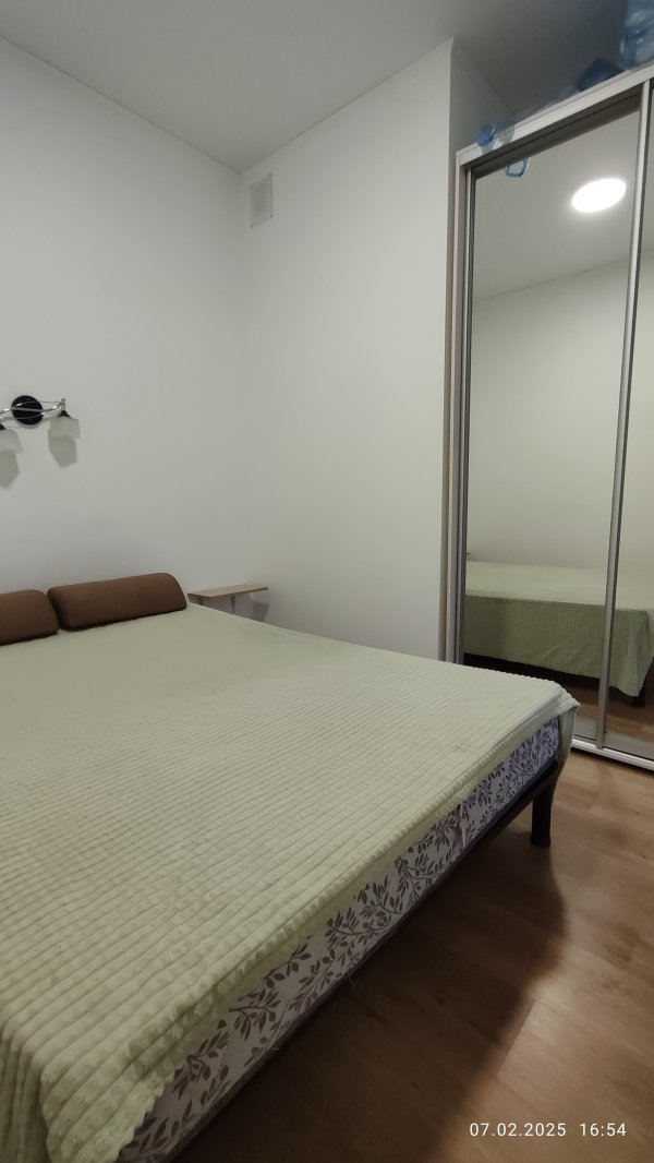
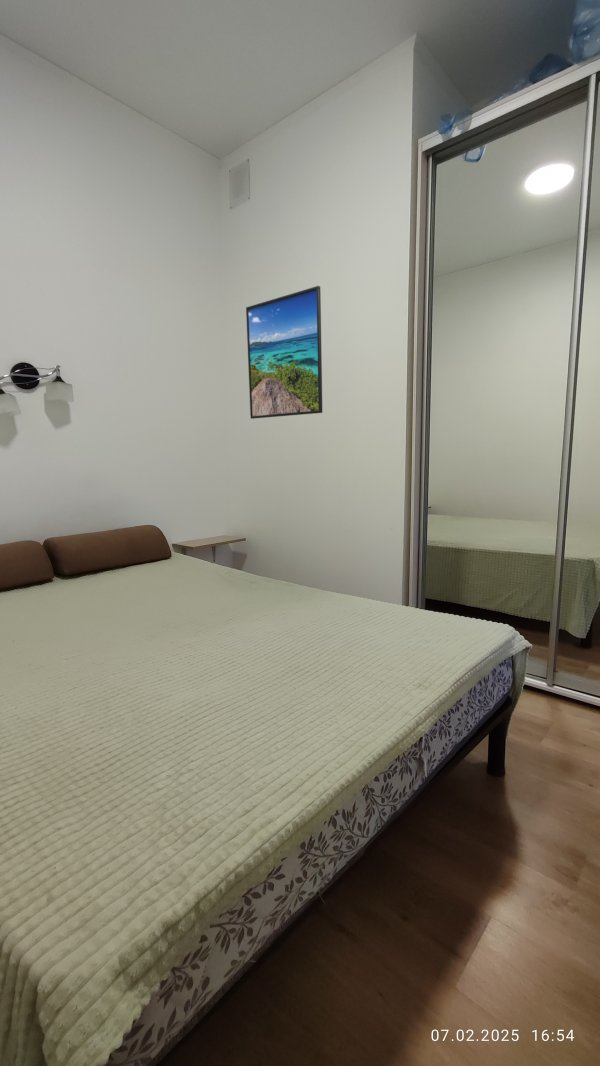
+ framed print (282, 357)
